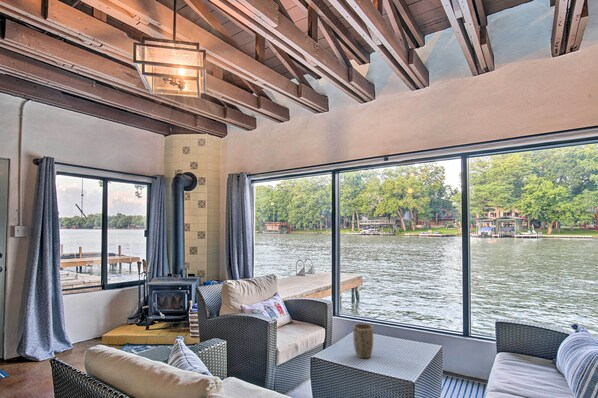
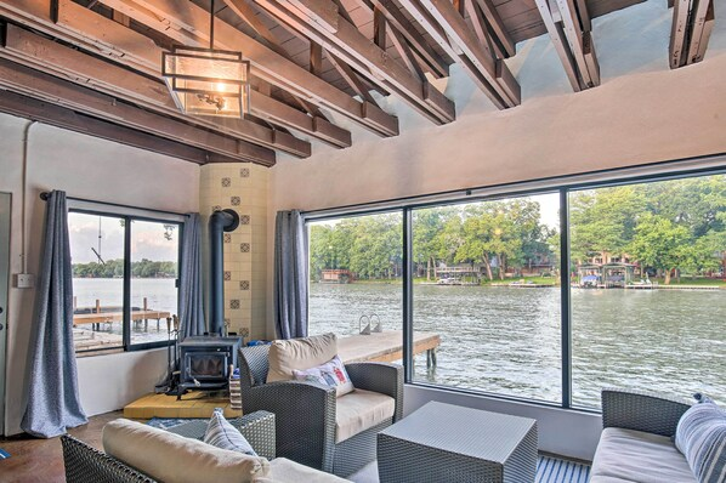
- plant pot (363, 340)
